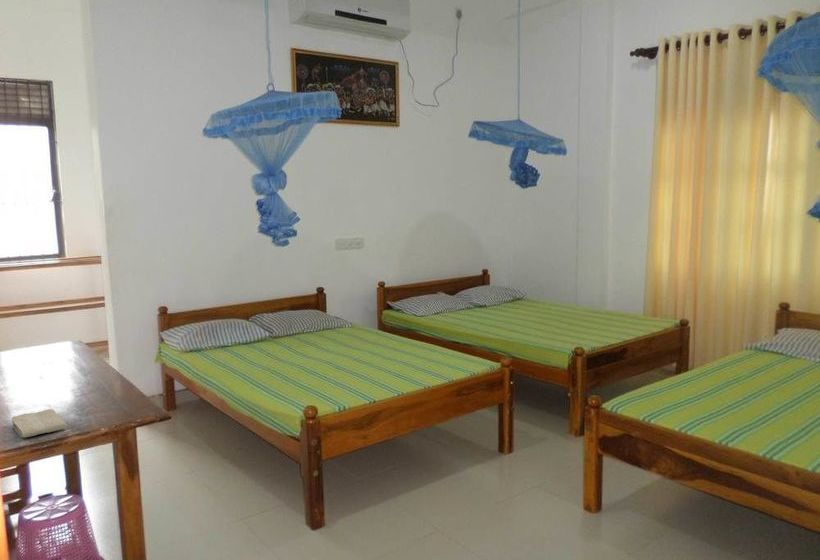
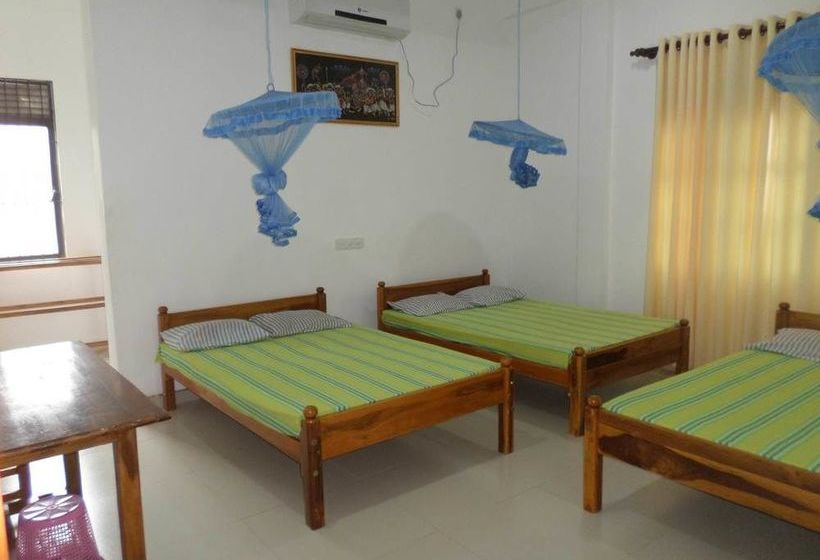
- washcloth (37, 422)
